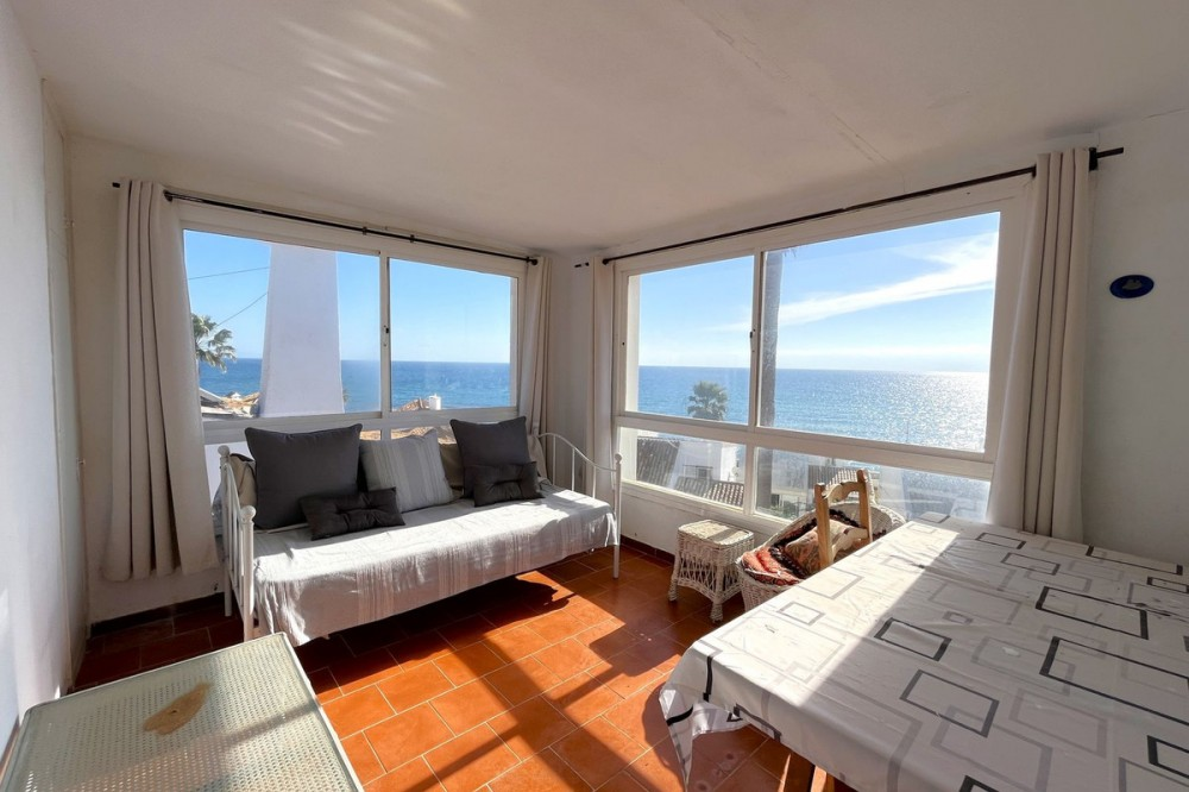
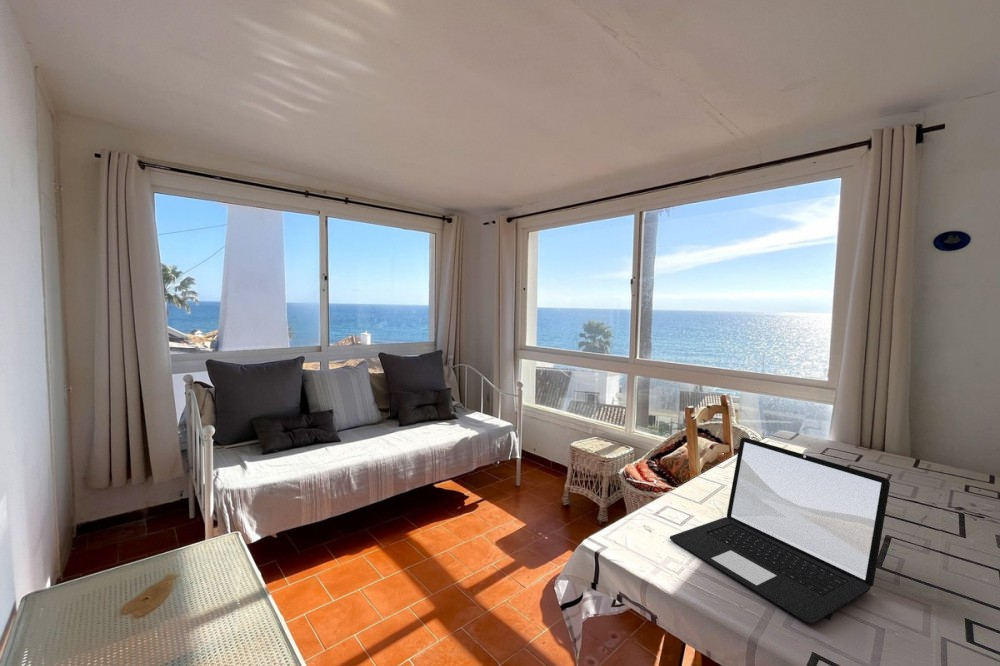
+ laptop (769, 512)
